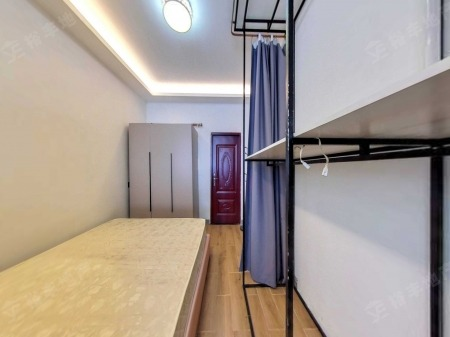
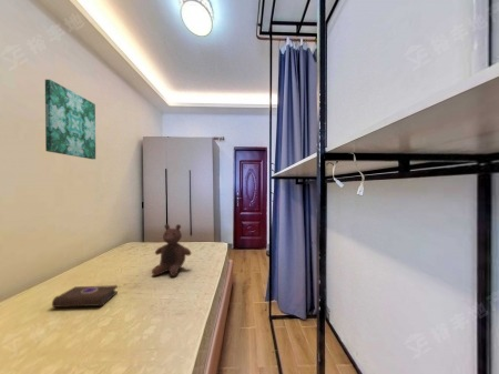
+ wall art (73, 124)
+ book (86, 295)
+ stuffed bear (170, 247)
